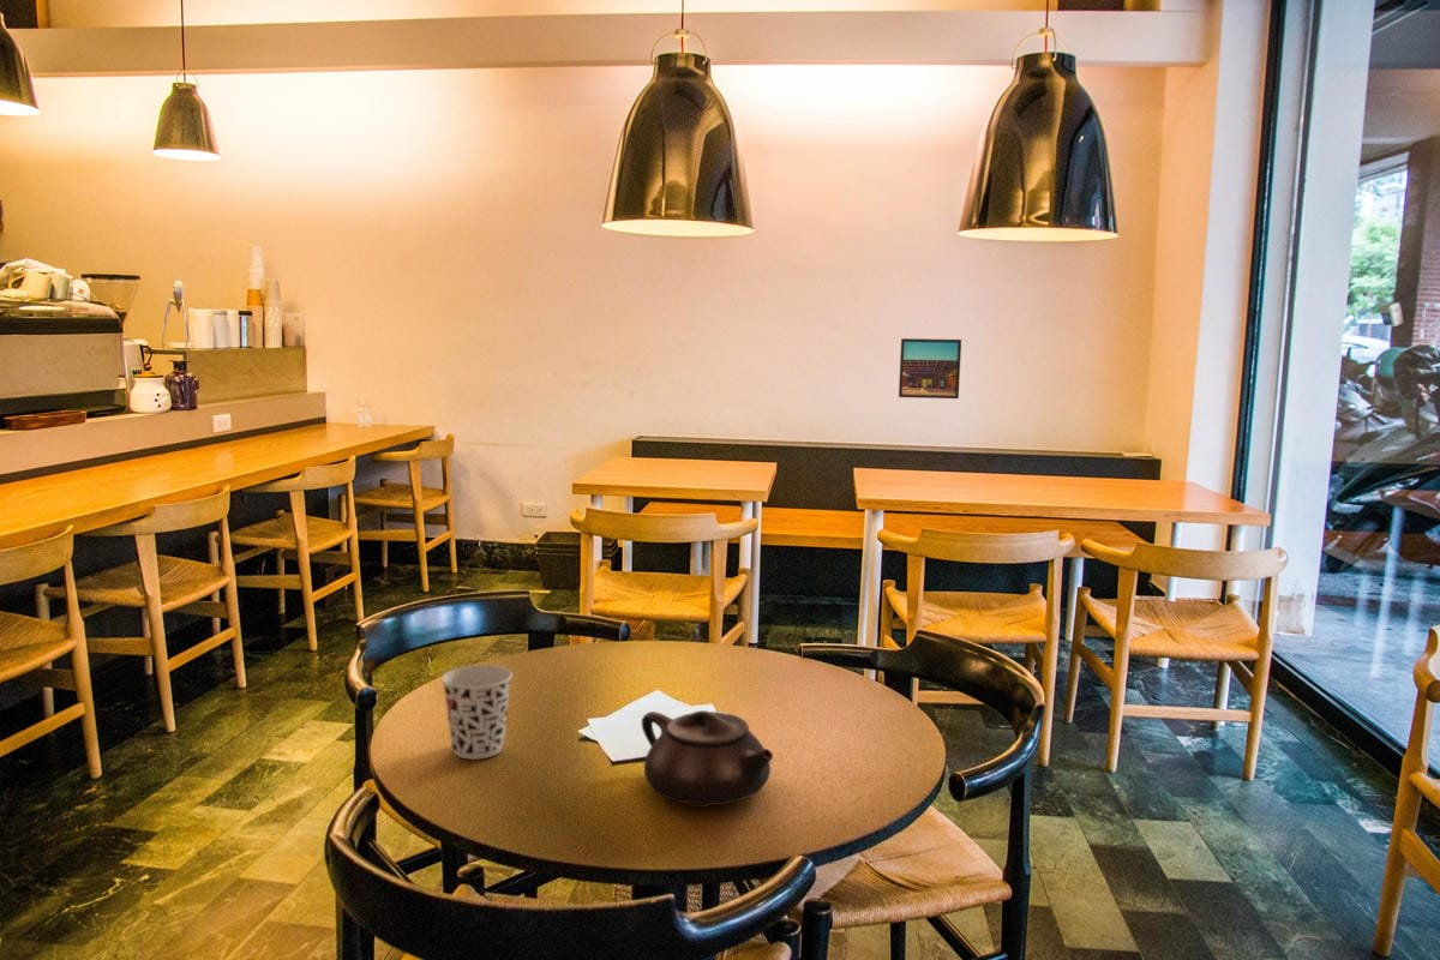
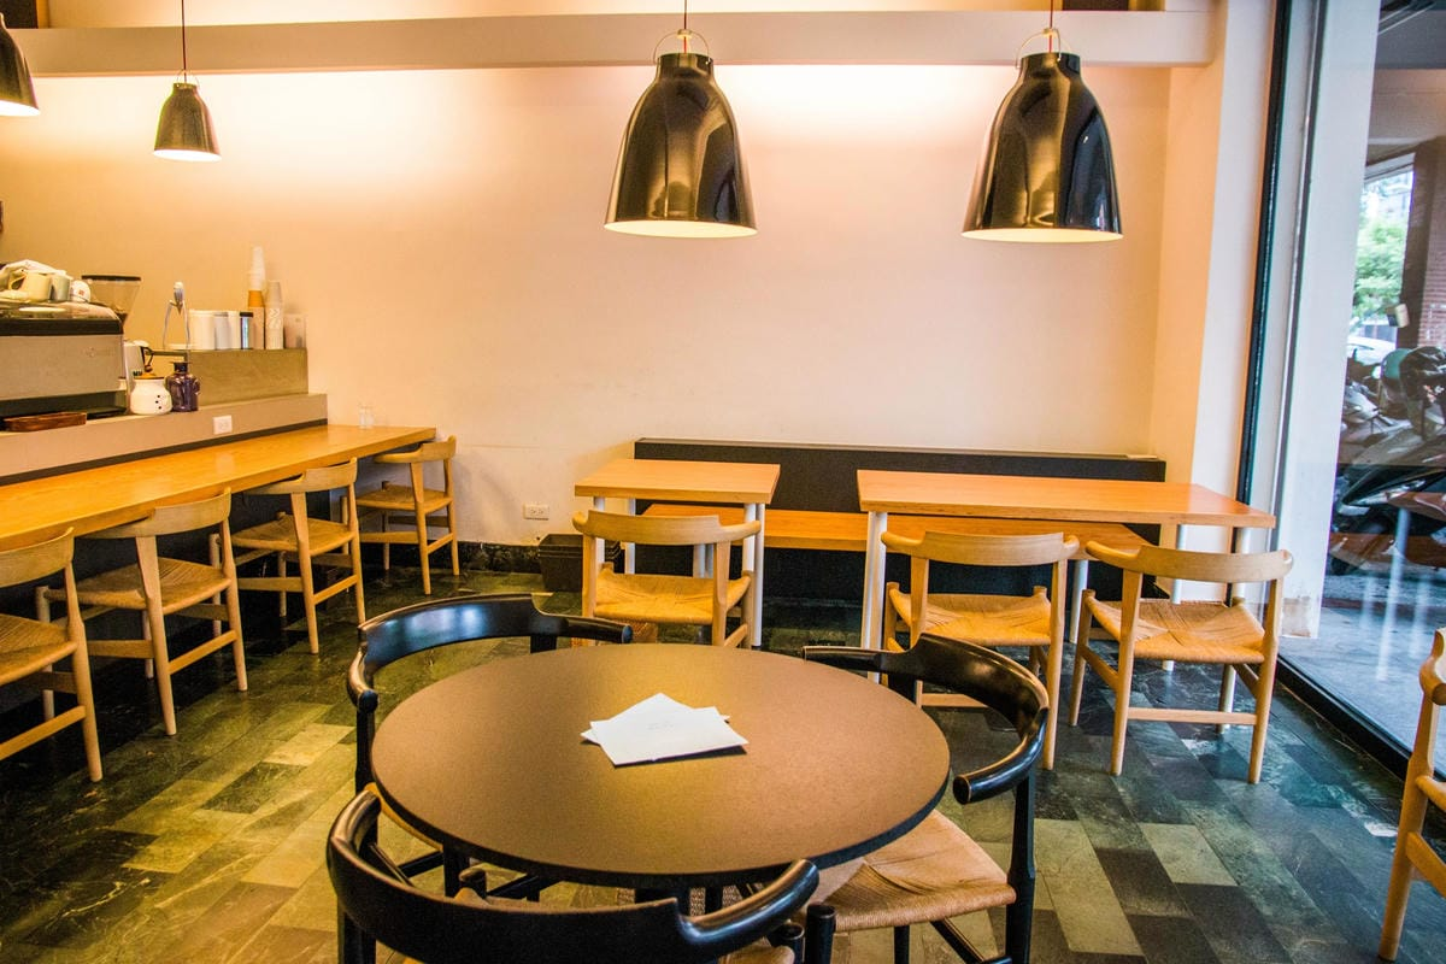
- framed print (929, 368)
- teapot (707, 748)
- cup (478, 712)
